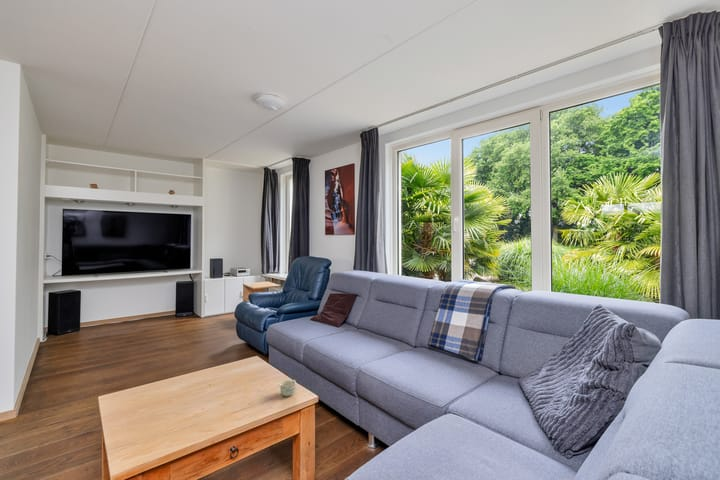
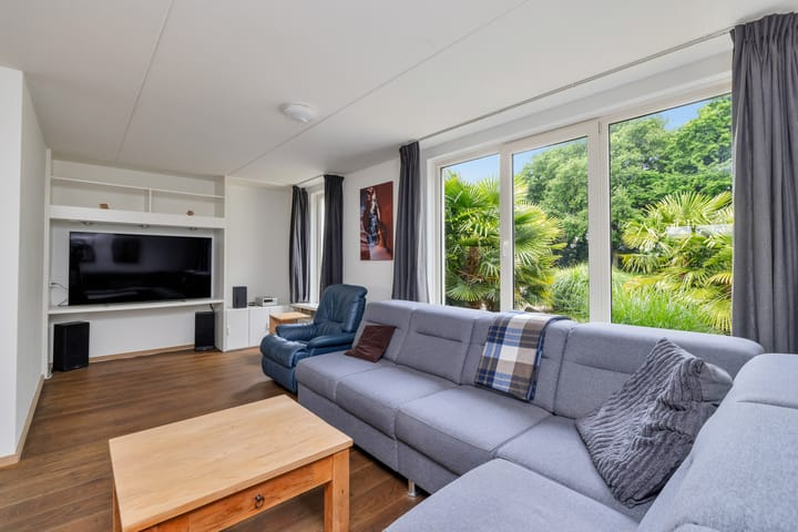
- cup (289, 387)
